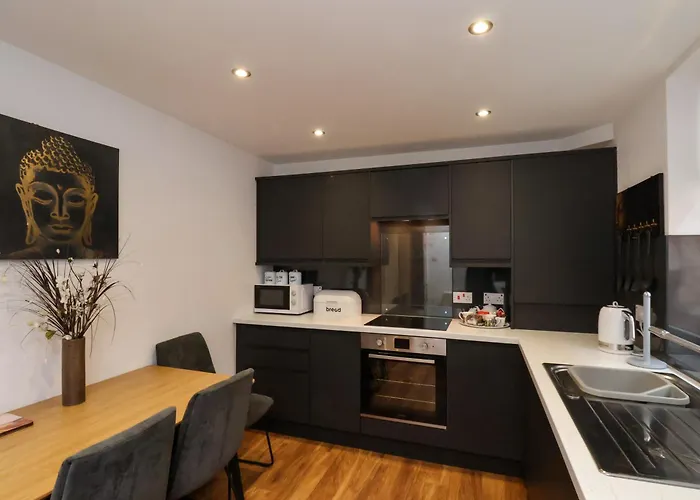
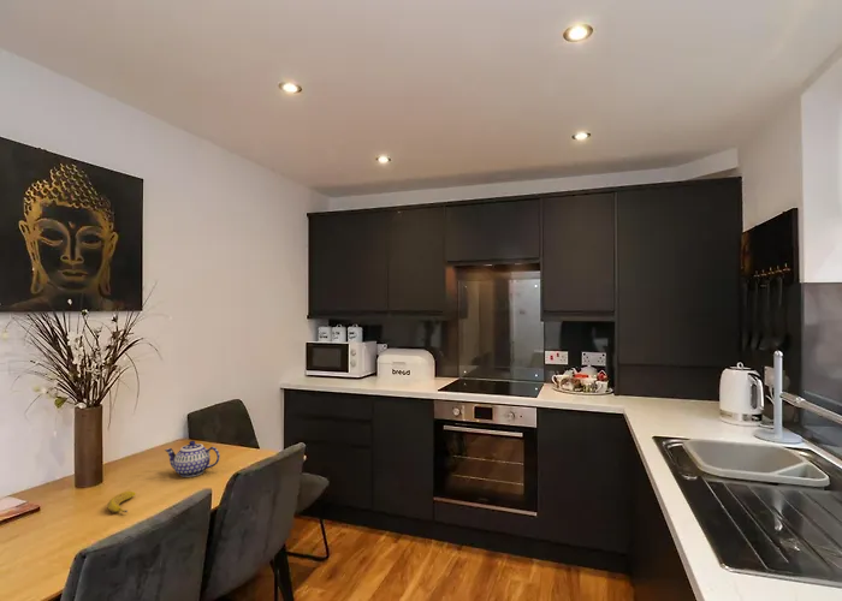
+ banana (124, 500)
+ teapot (191, 457)
